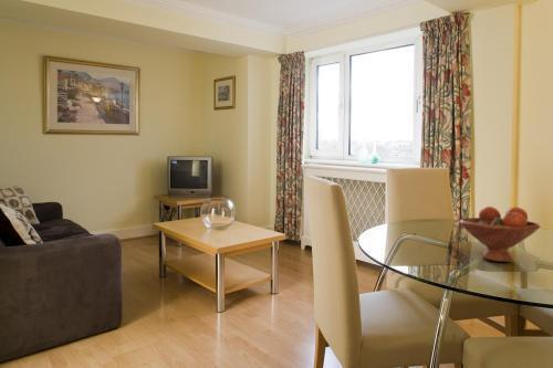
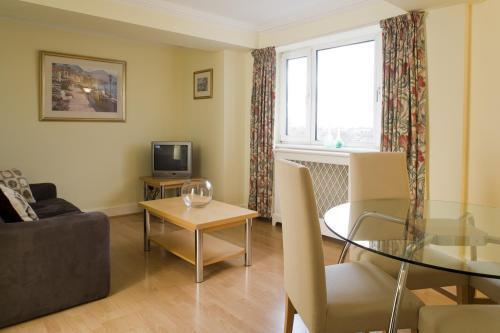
- fruit bowl (498, 233)
